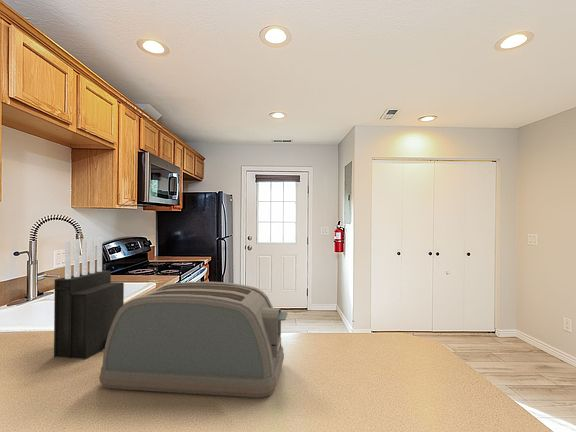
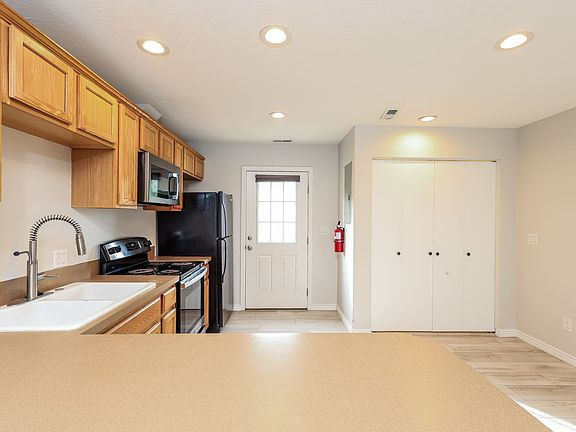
- knife block (94, 292)
- toaster (201, 331)
